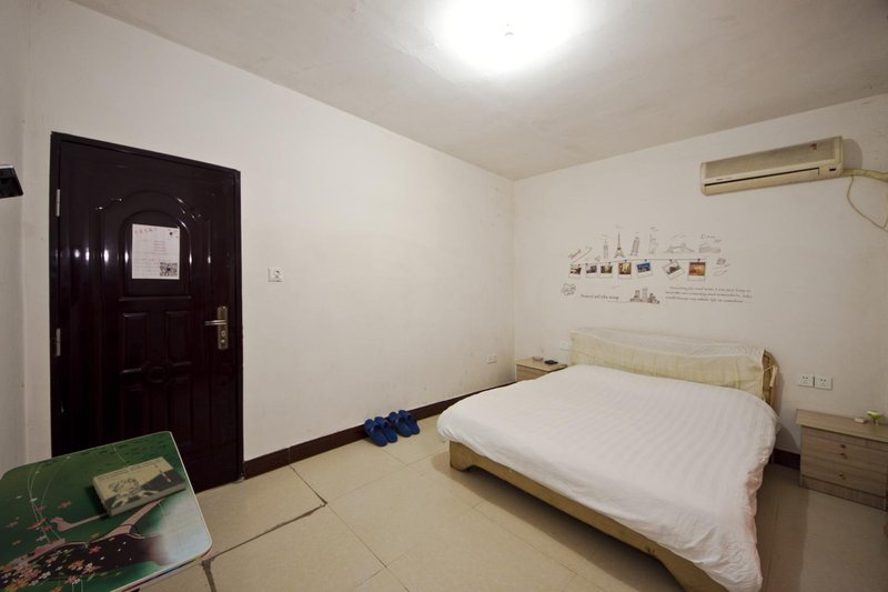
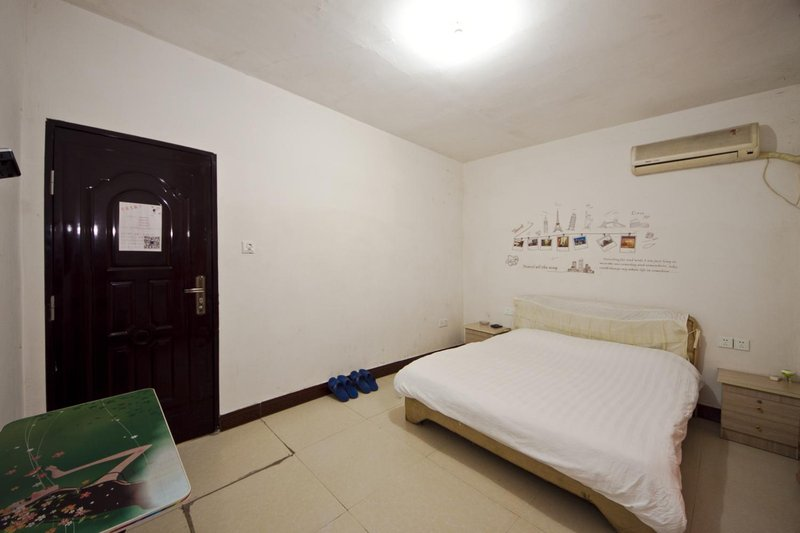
- book (139, 482)
